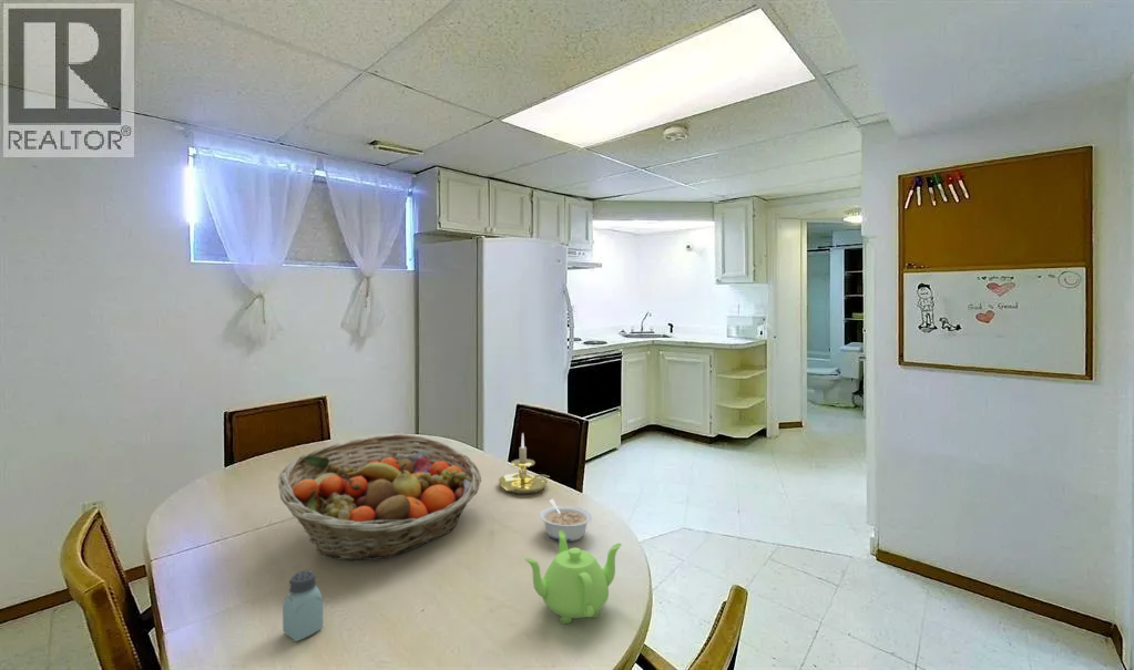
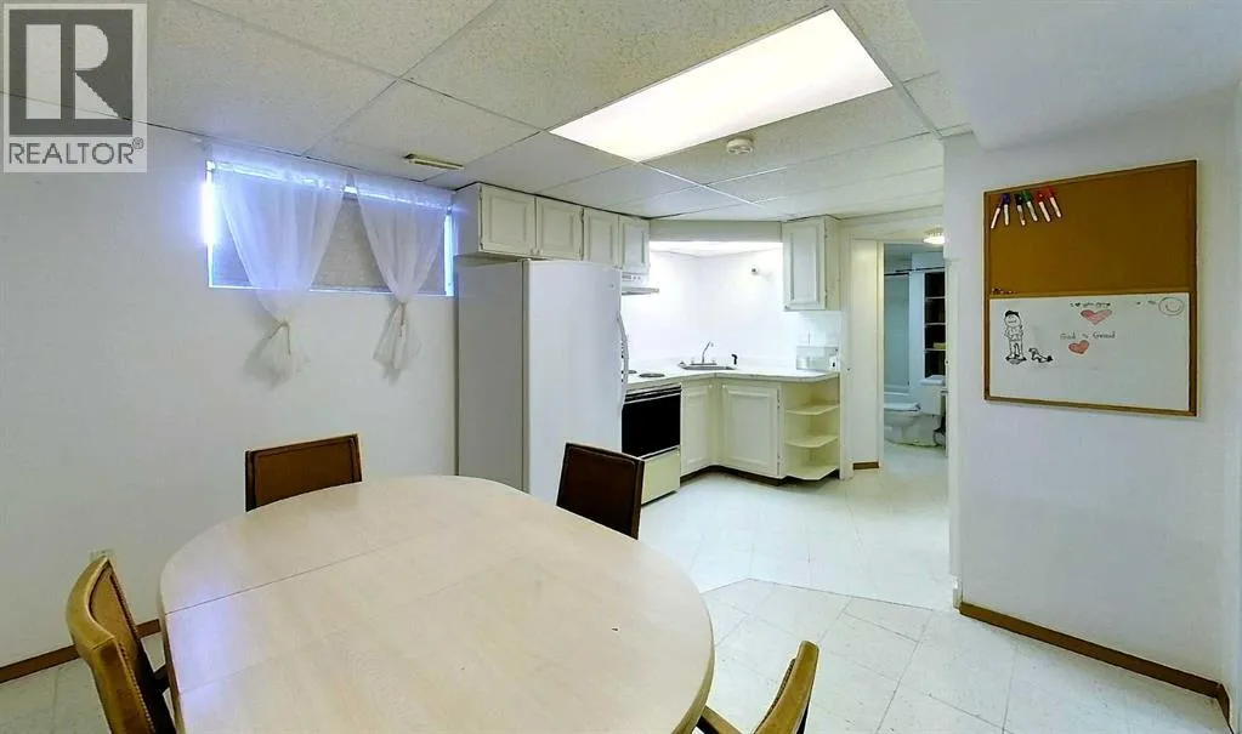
- candle holder (525, 460)
- saltshaker (303, 602)
- fruit basket (388, 488)
- teapot (573, 577)
- legume (563, 522)
